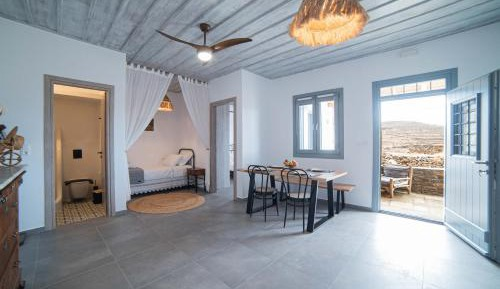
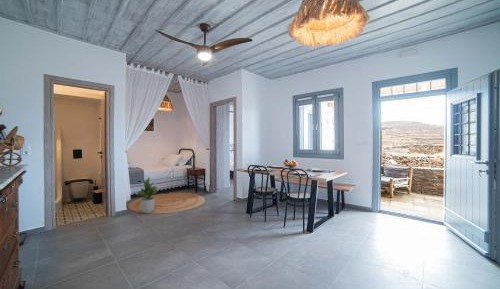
+ potted plant (147, 195)
